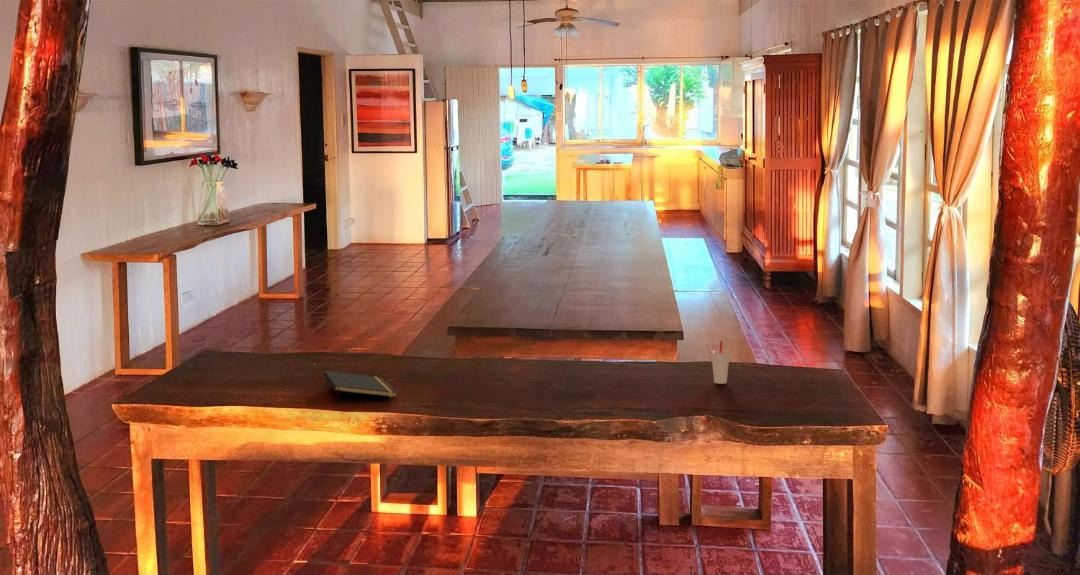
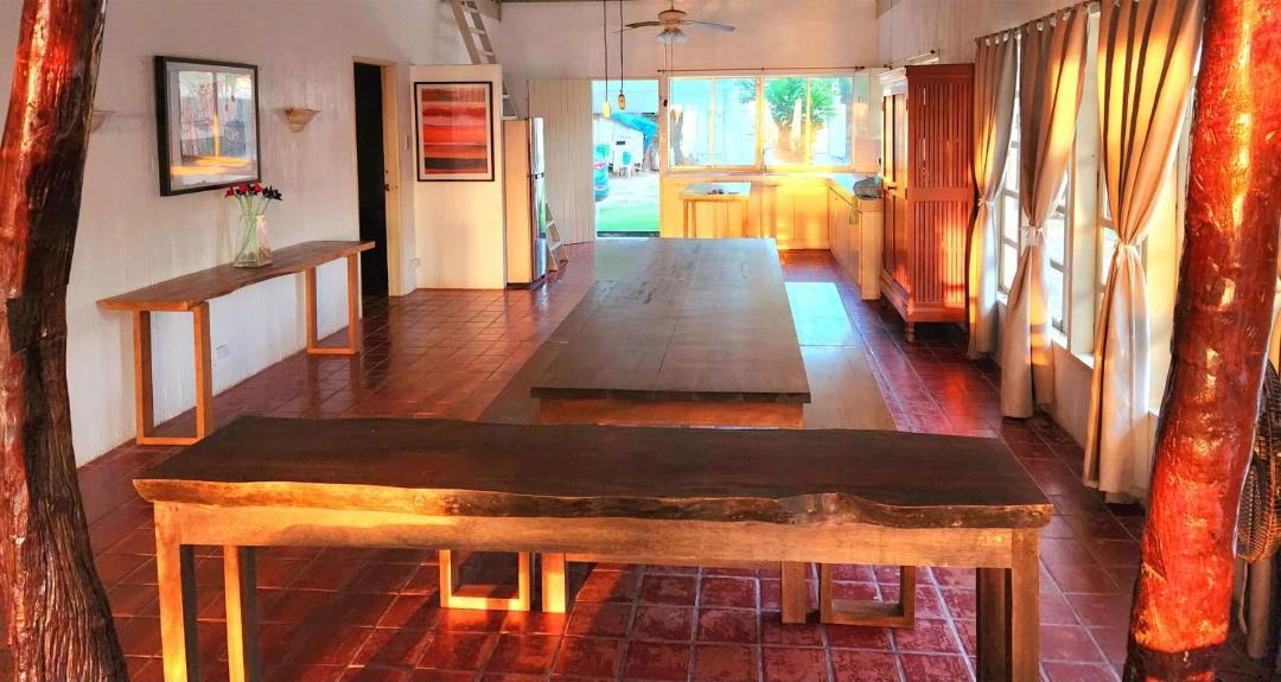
- cup (720, 361)
- notepad (359, 383)
